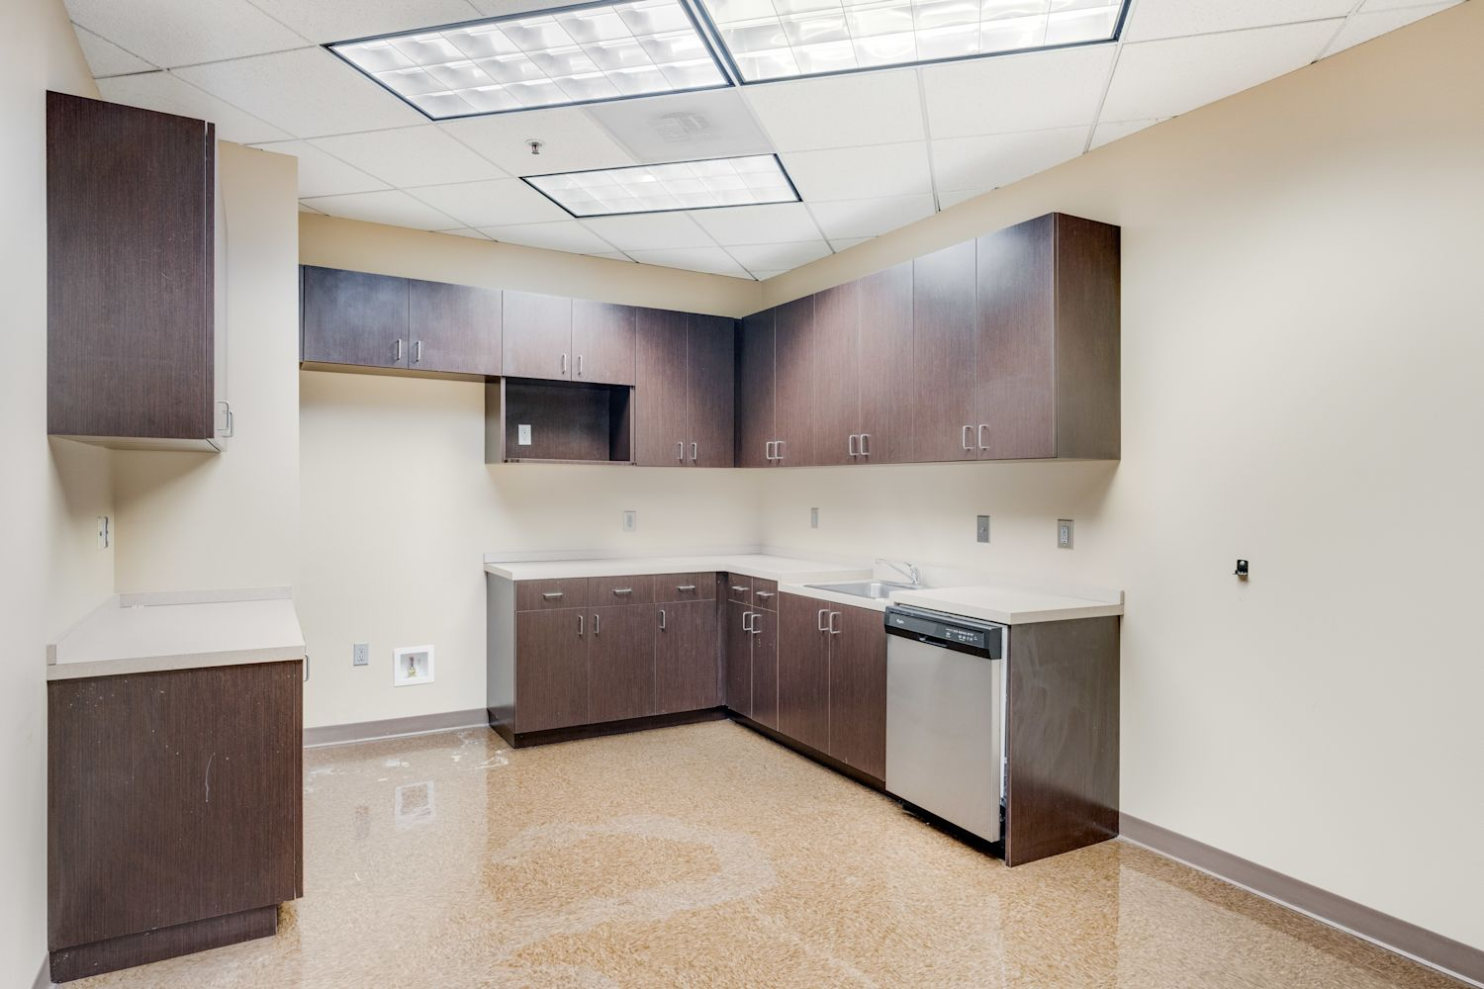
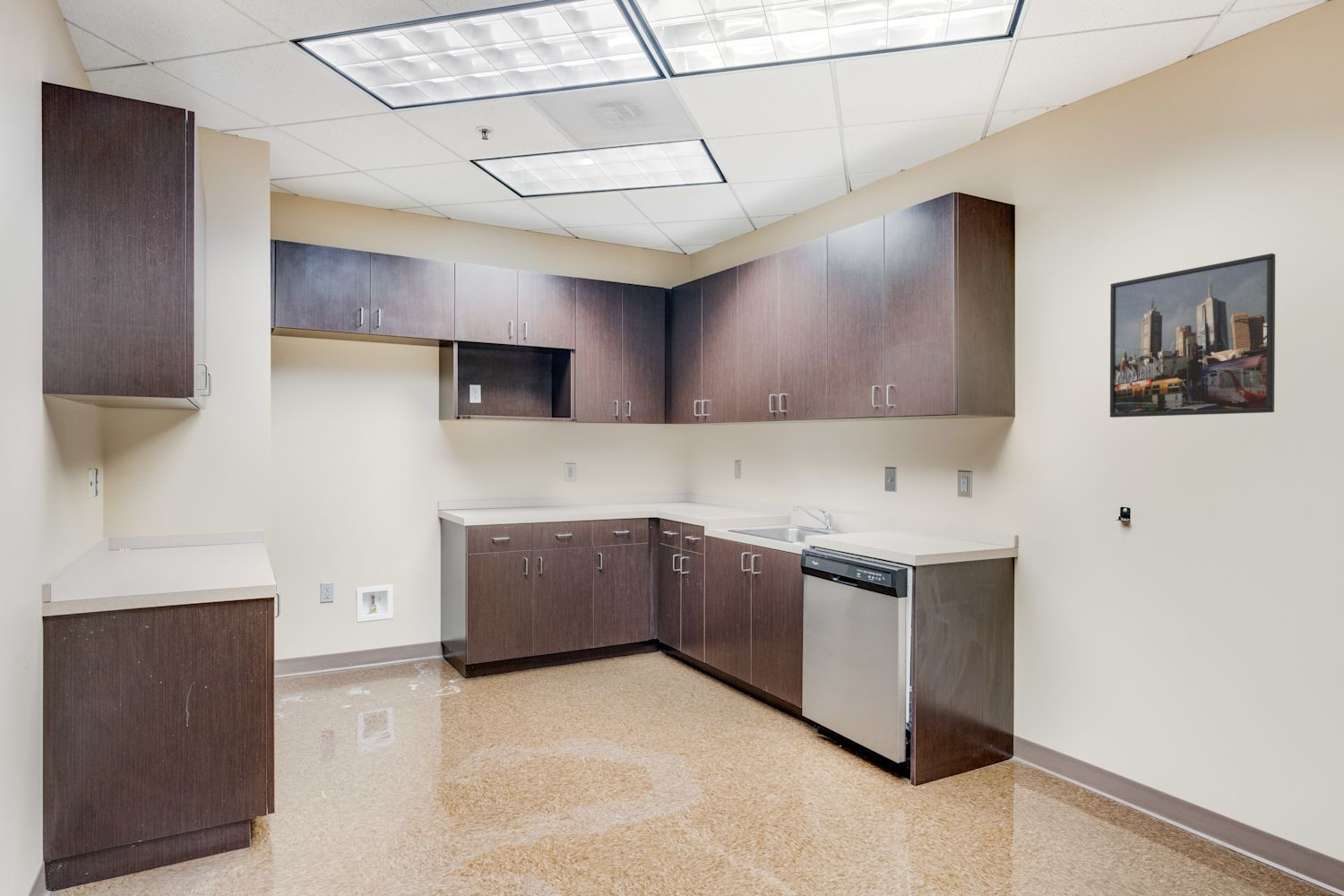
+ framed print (1185, 342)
